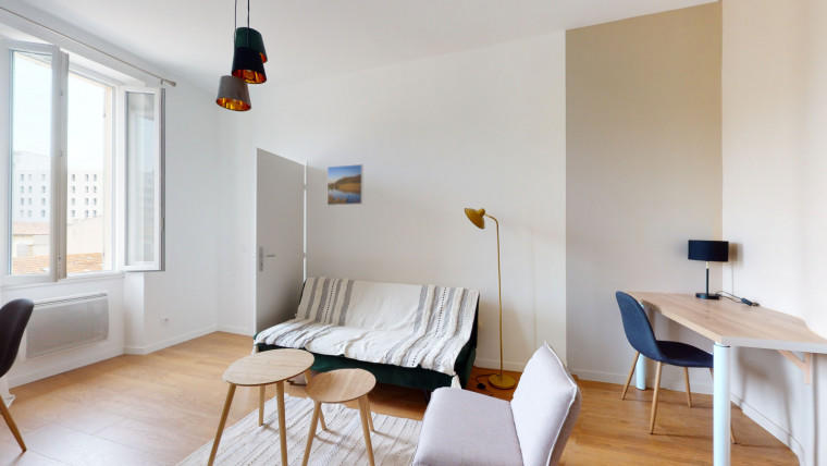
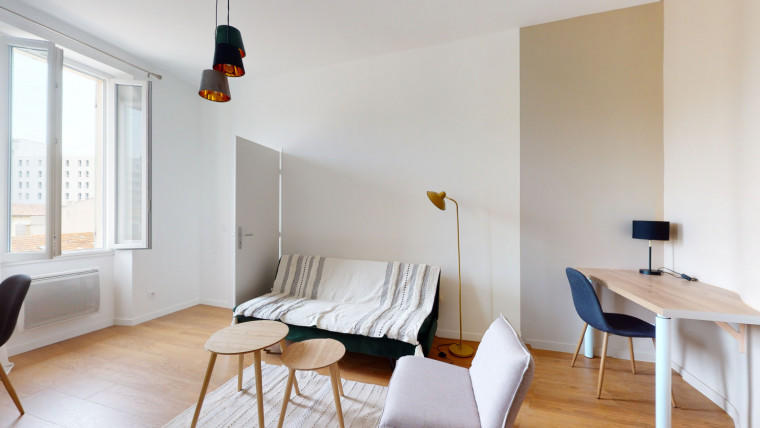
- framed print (345, 185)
